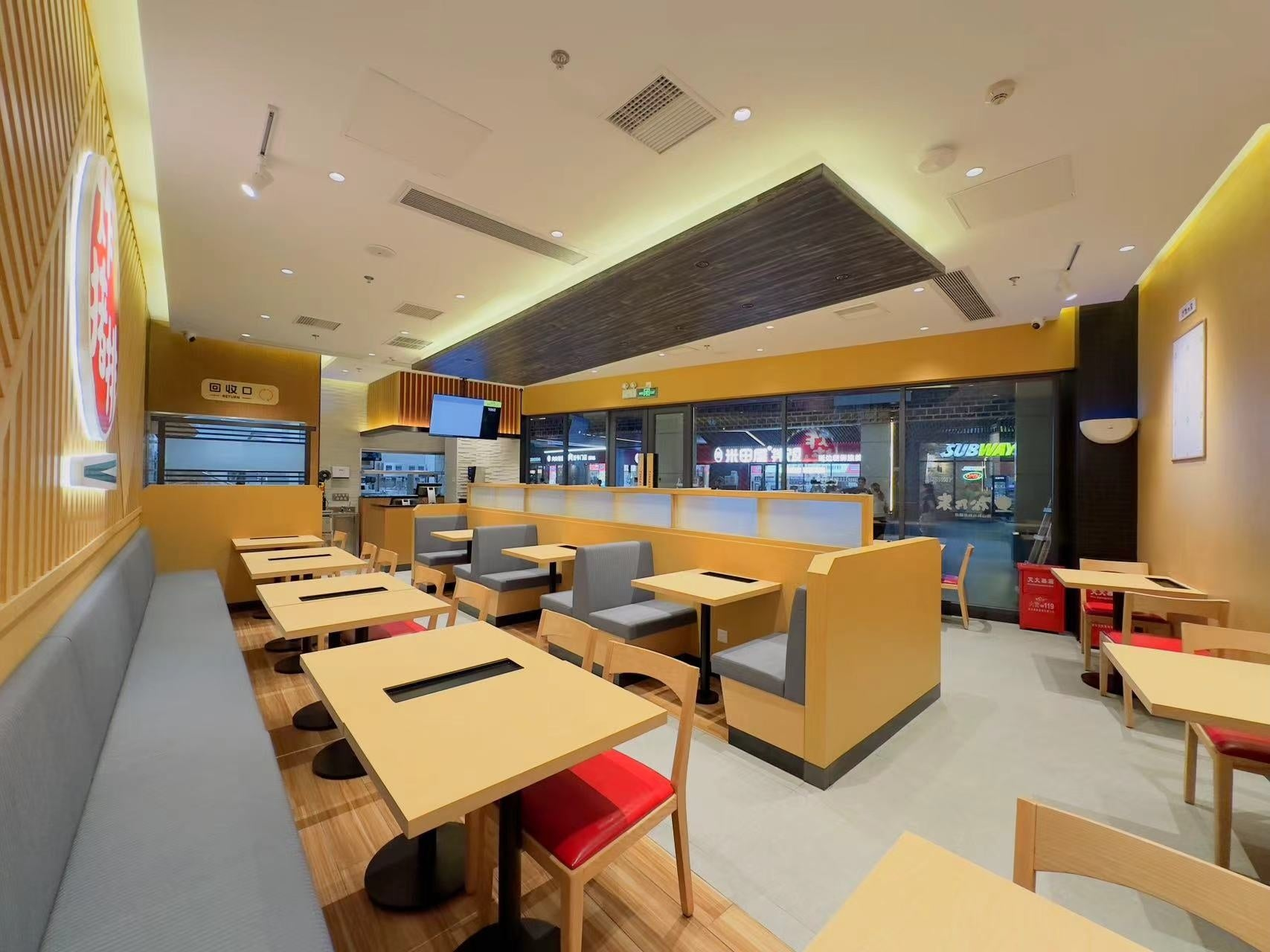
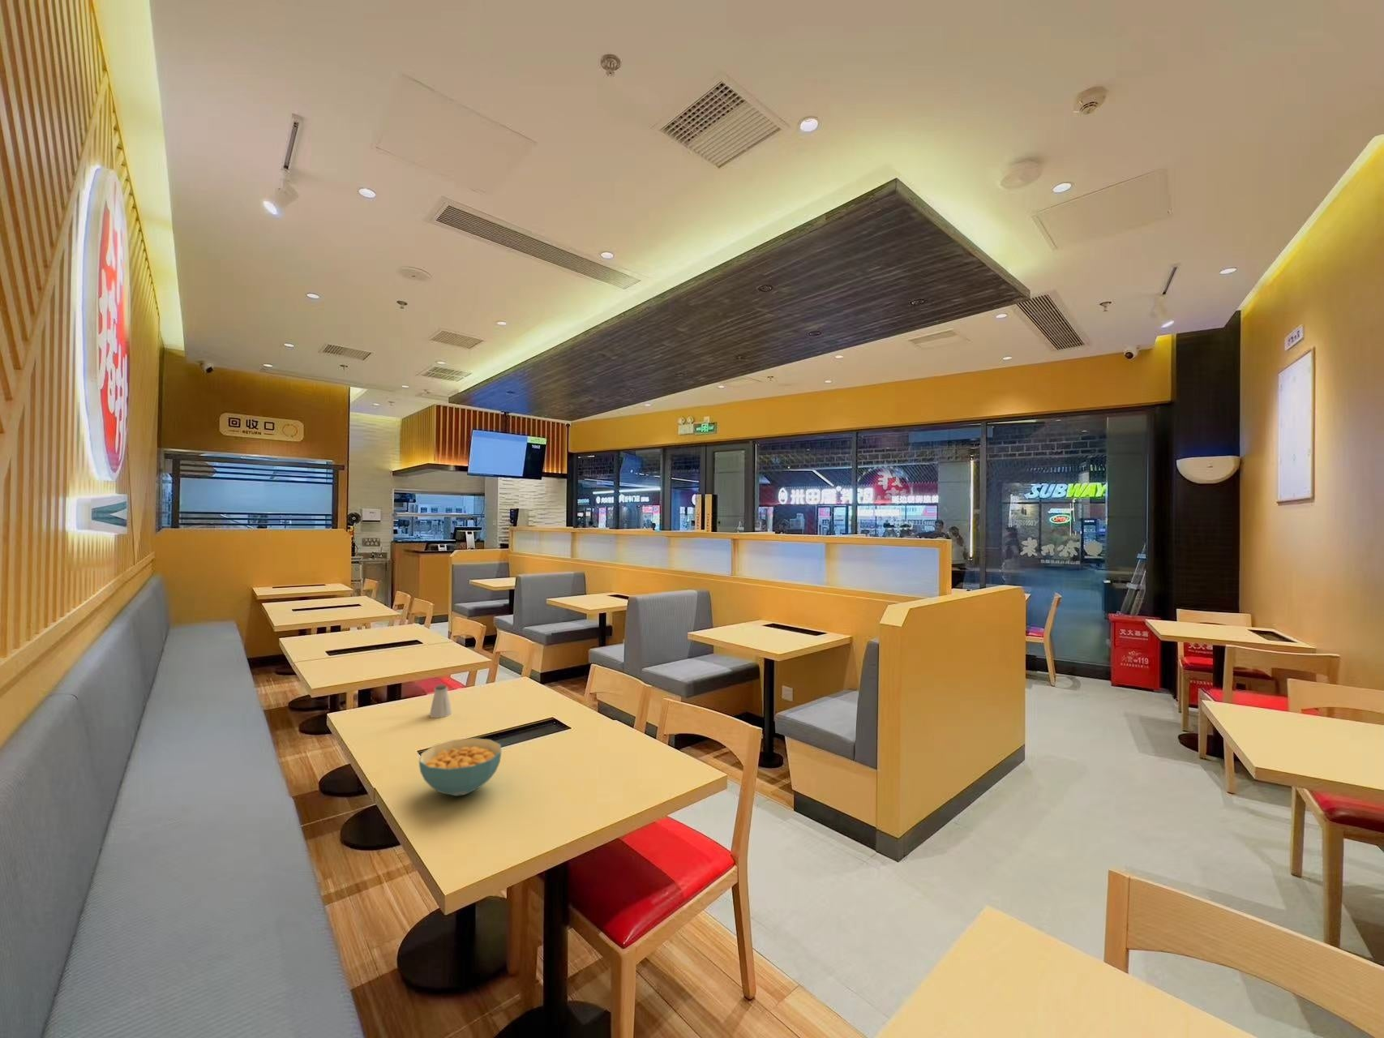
+ cereal bowl (461, 771)
+ saltshaker (440, 700)
